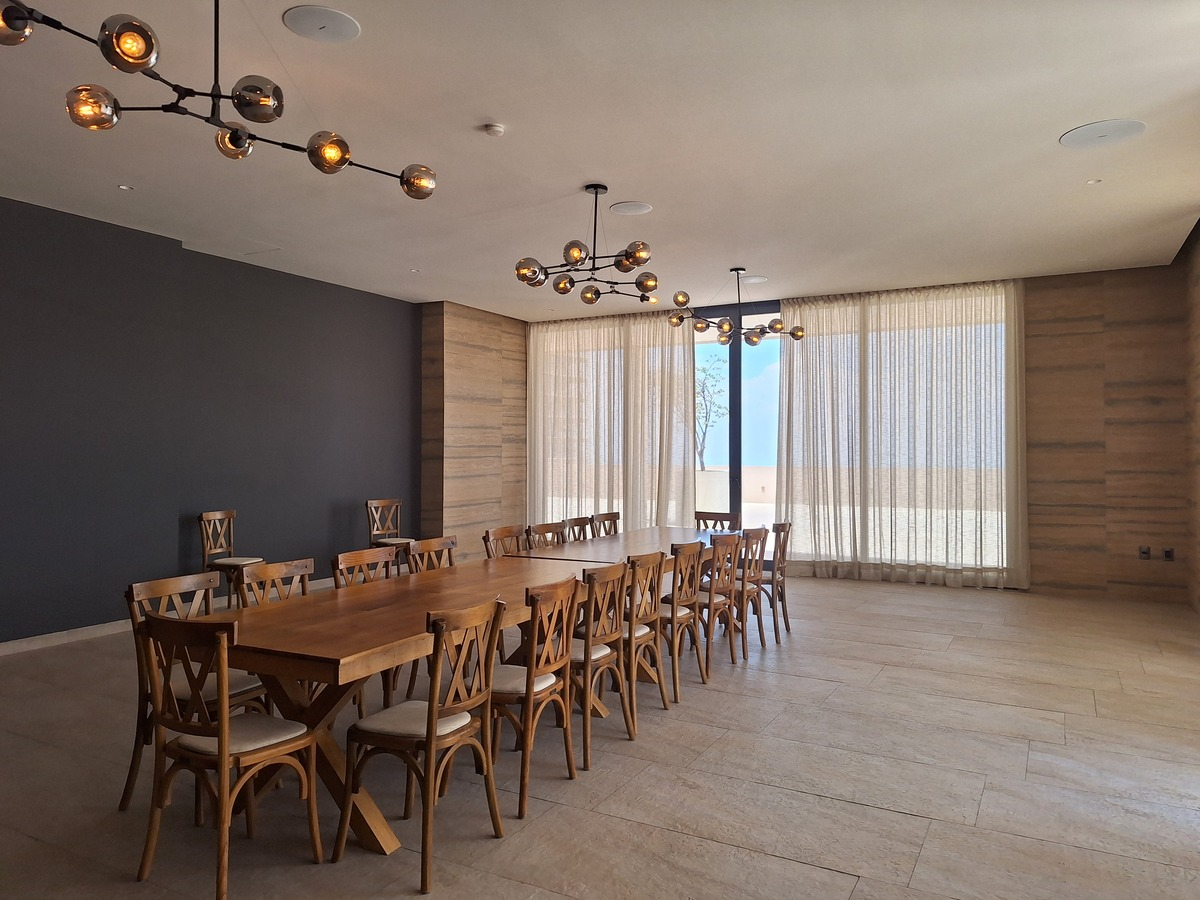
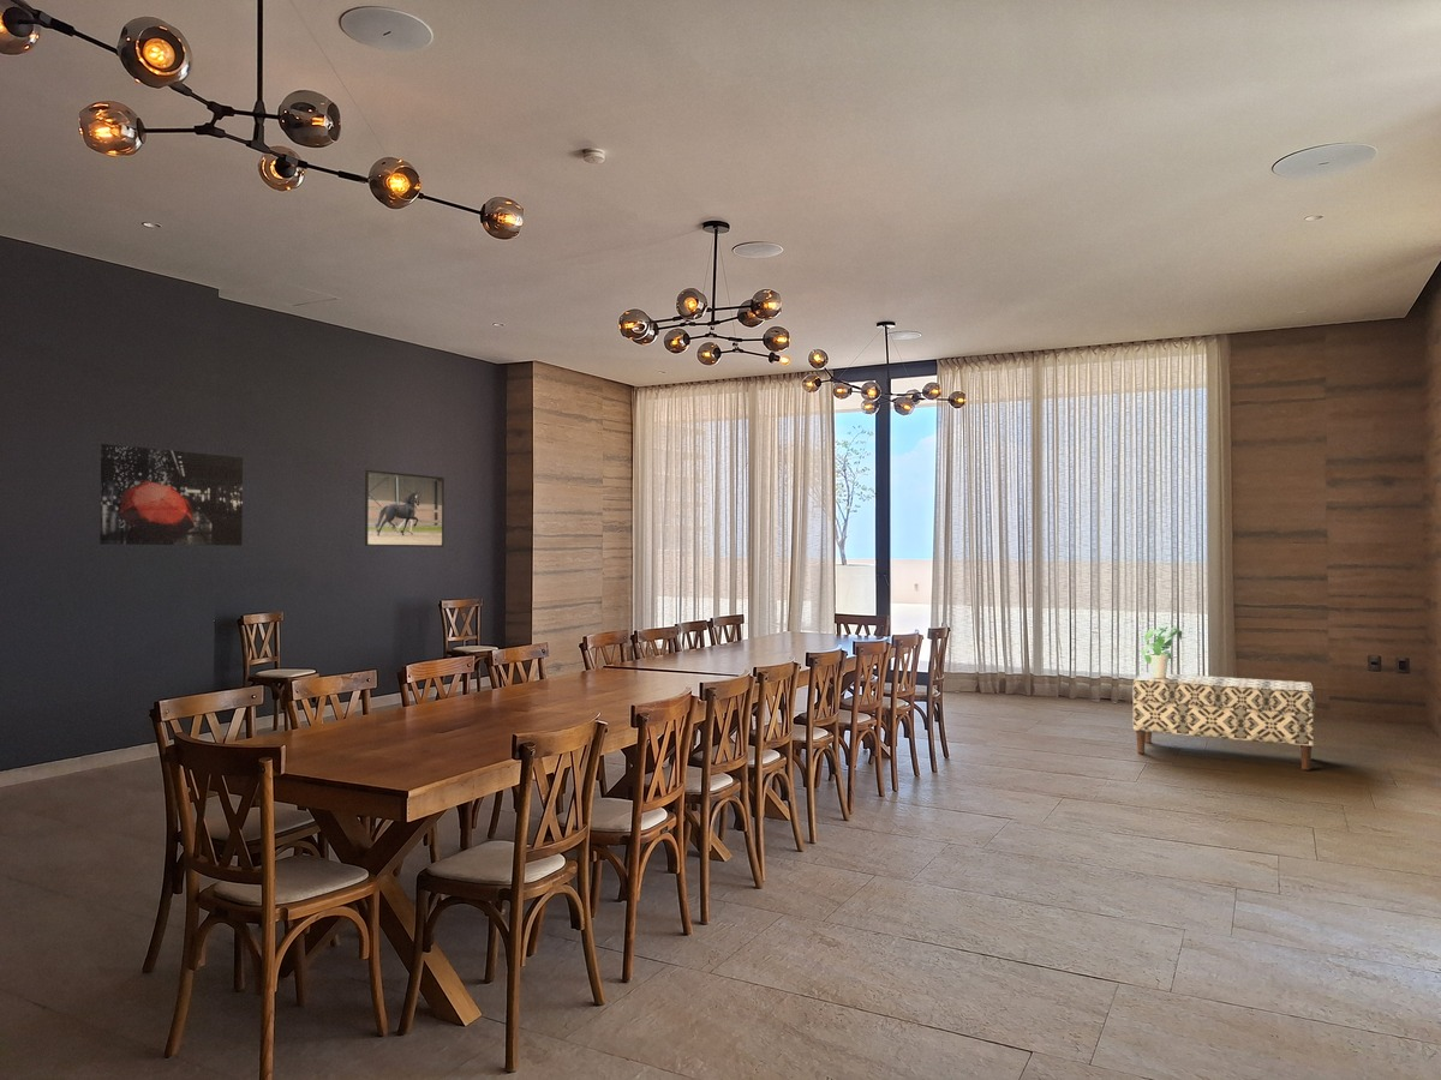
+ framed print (406, 510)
+ wall art (175, 498)
+ potted plant (1160, 650)
+ bench (1221, 718)
